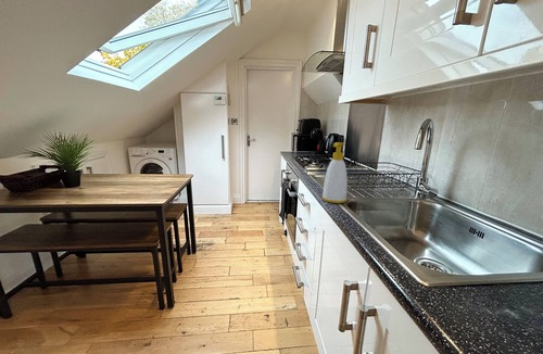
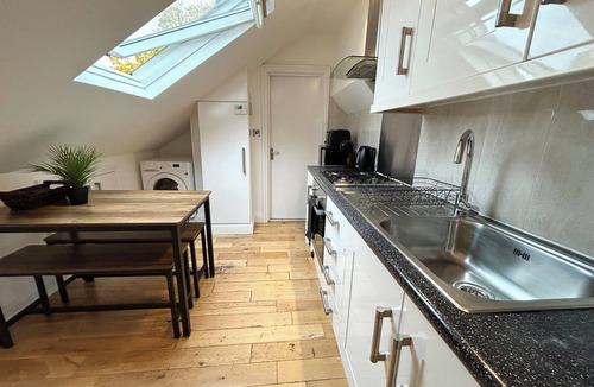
- soap bottle (336, 172)
